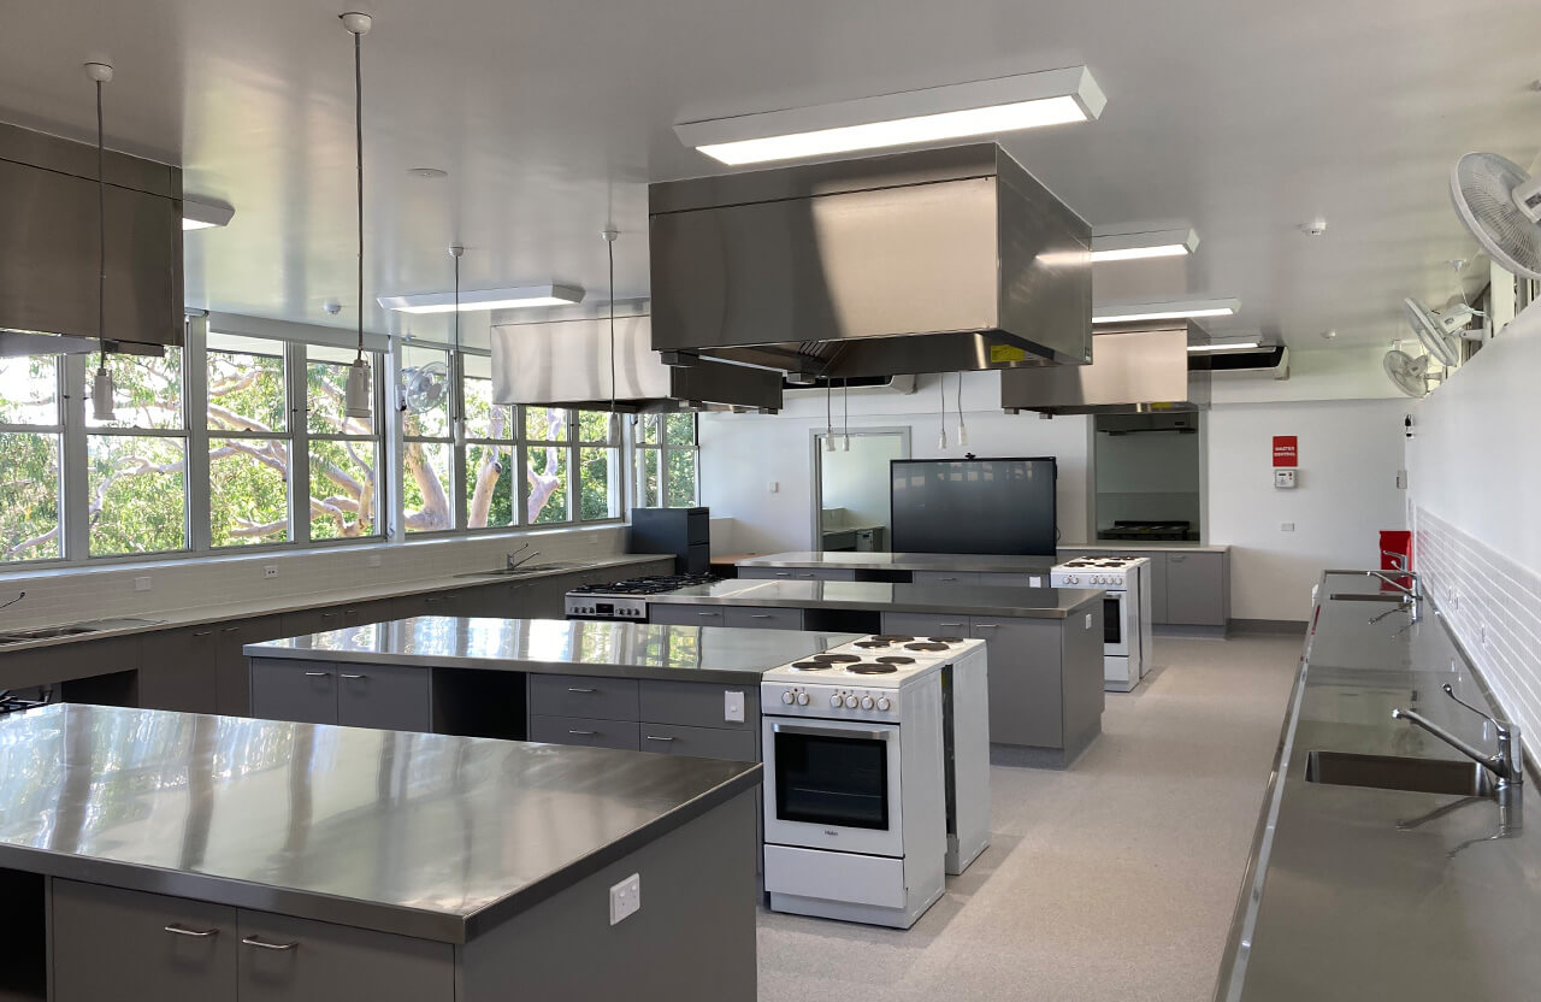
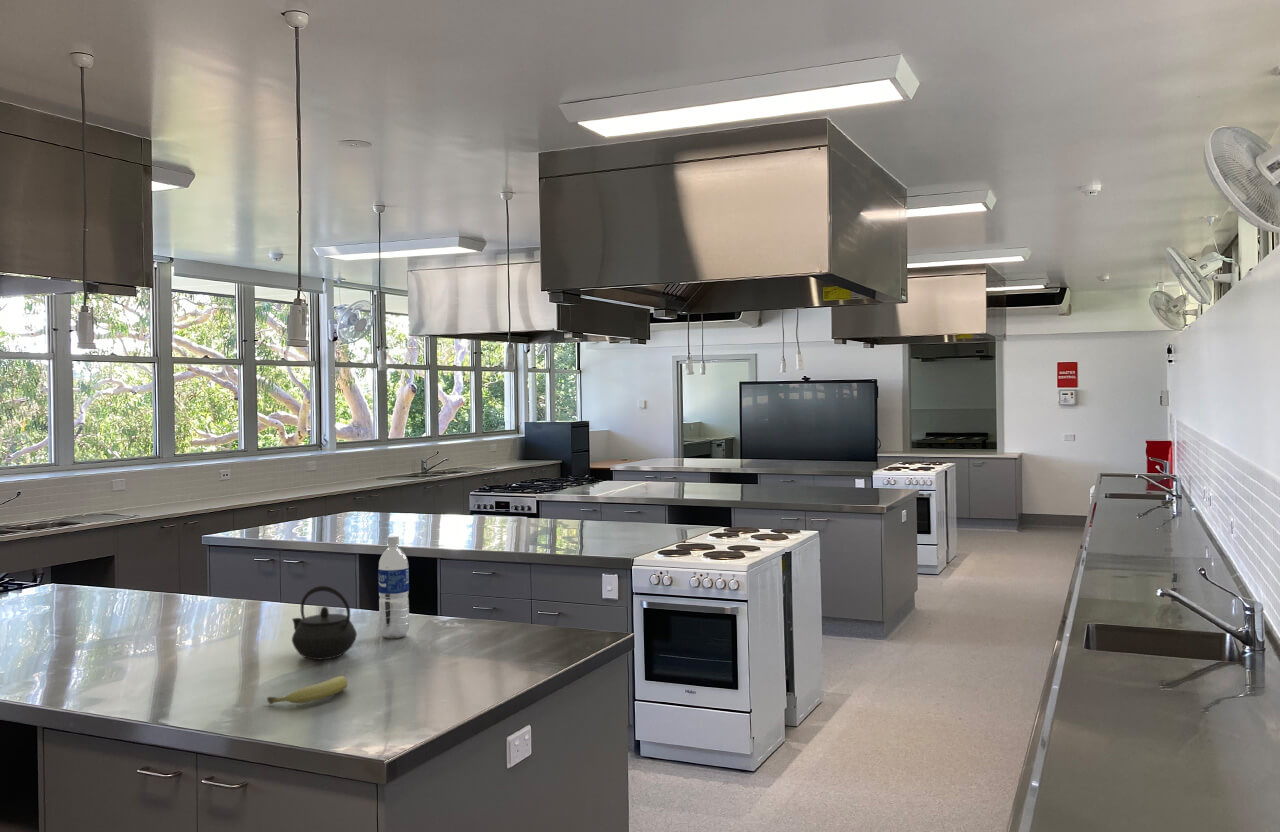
+ water bottle (393, 586)
+ fruit (314, 689)
+ kettle (321, 620)
